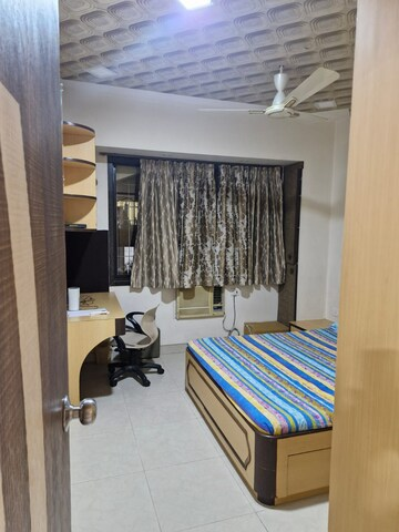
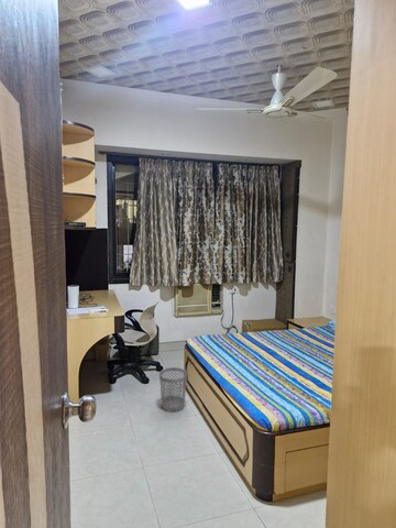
+ wastebasket (173, 389)
